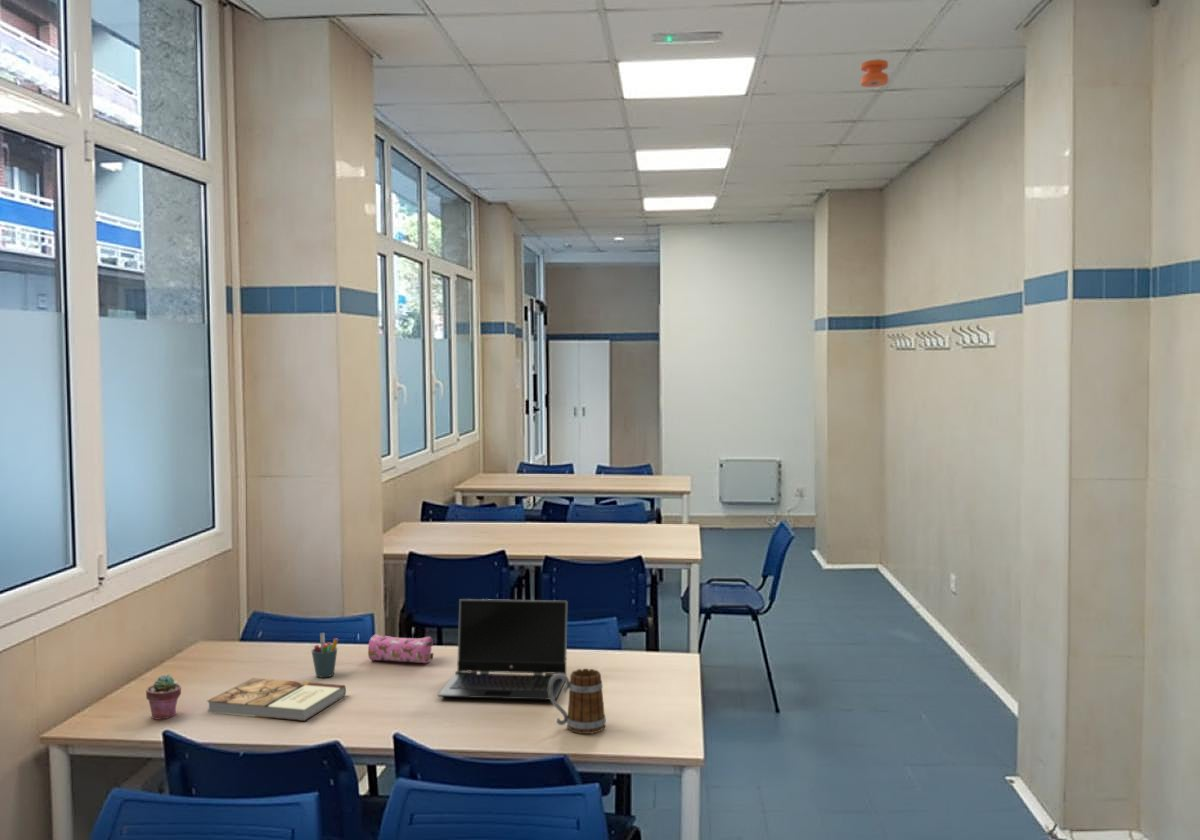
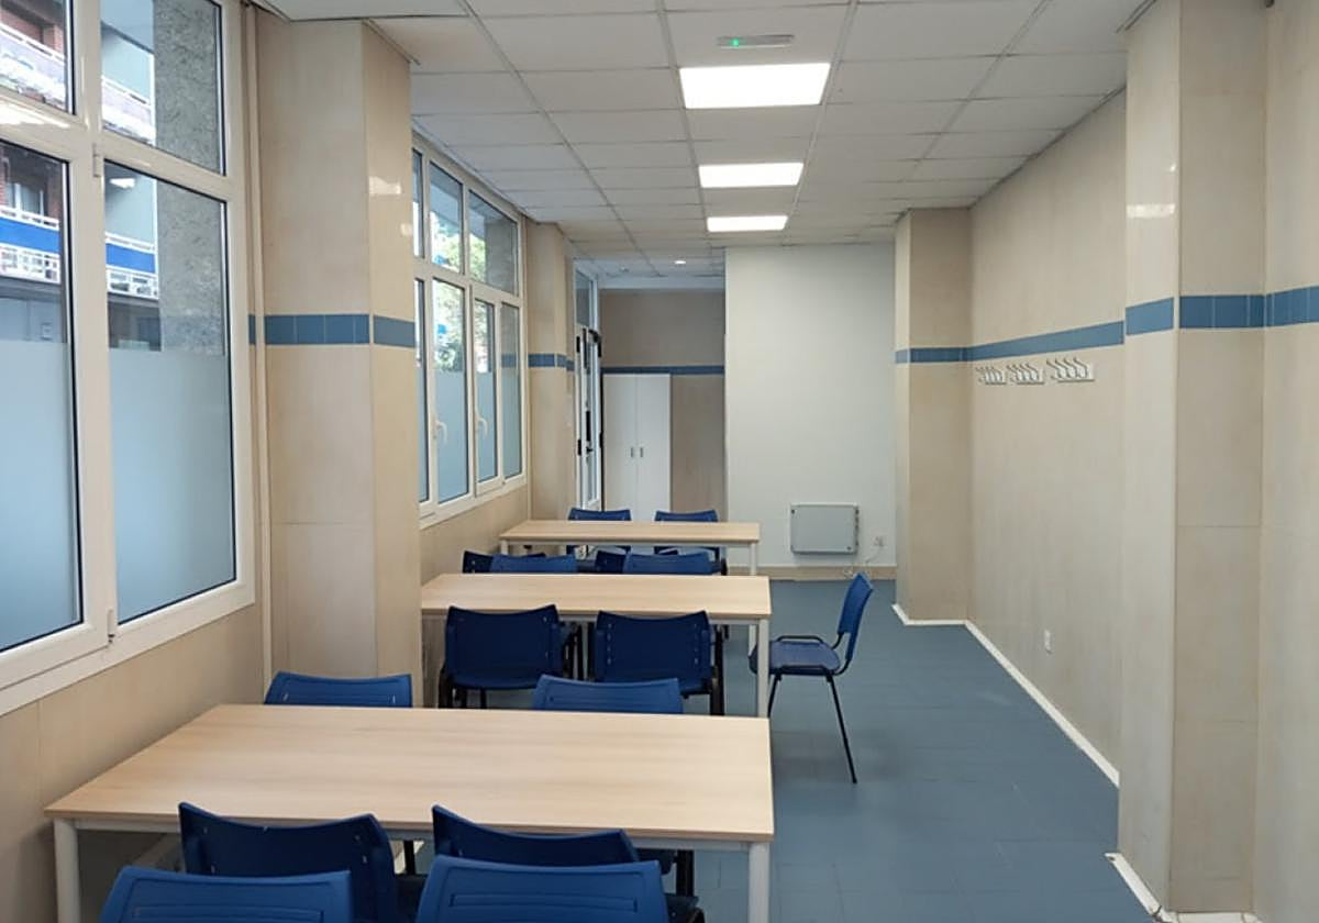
- potted succulent (163, 696)
- laptop computer (504, 648)
- book (278, 697)
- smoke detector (874, 73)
- mug (577, 700)
- pencil case (400, 648)
- pen holder (325, 655)
